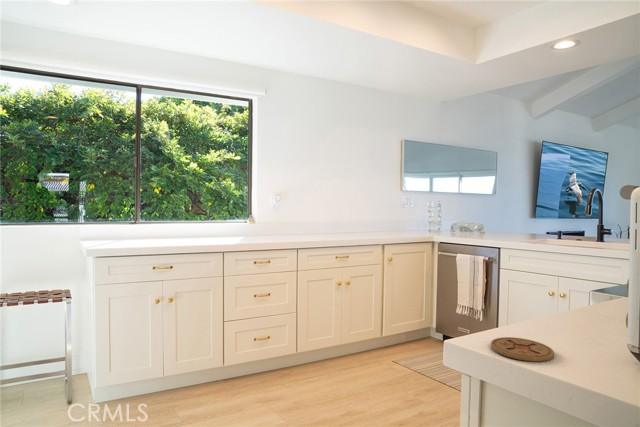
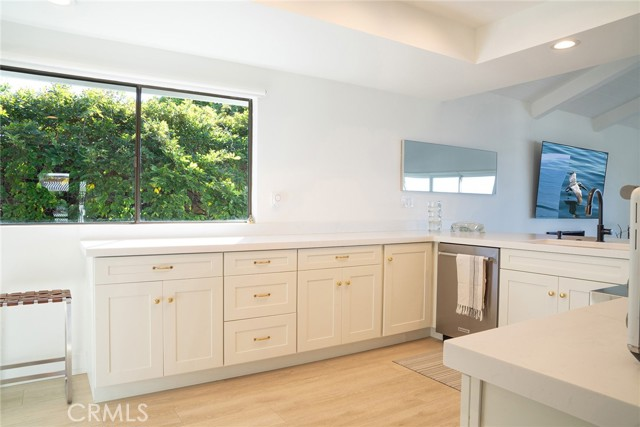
- coaster (521, 348)
